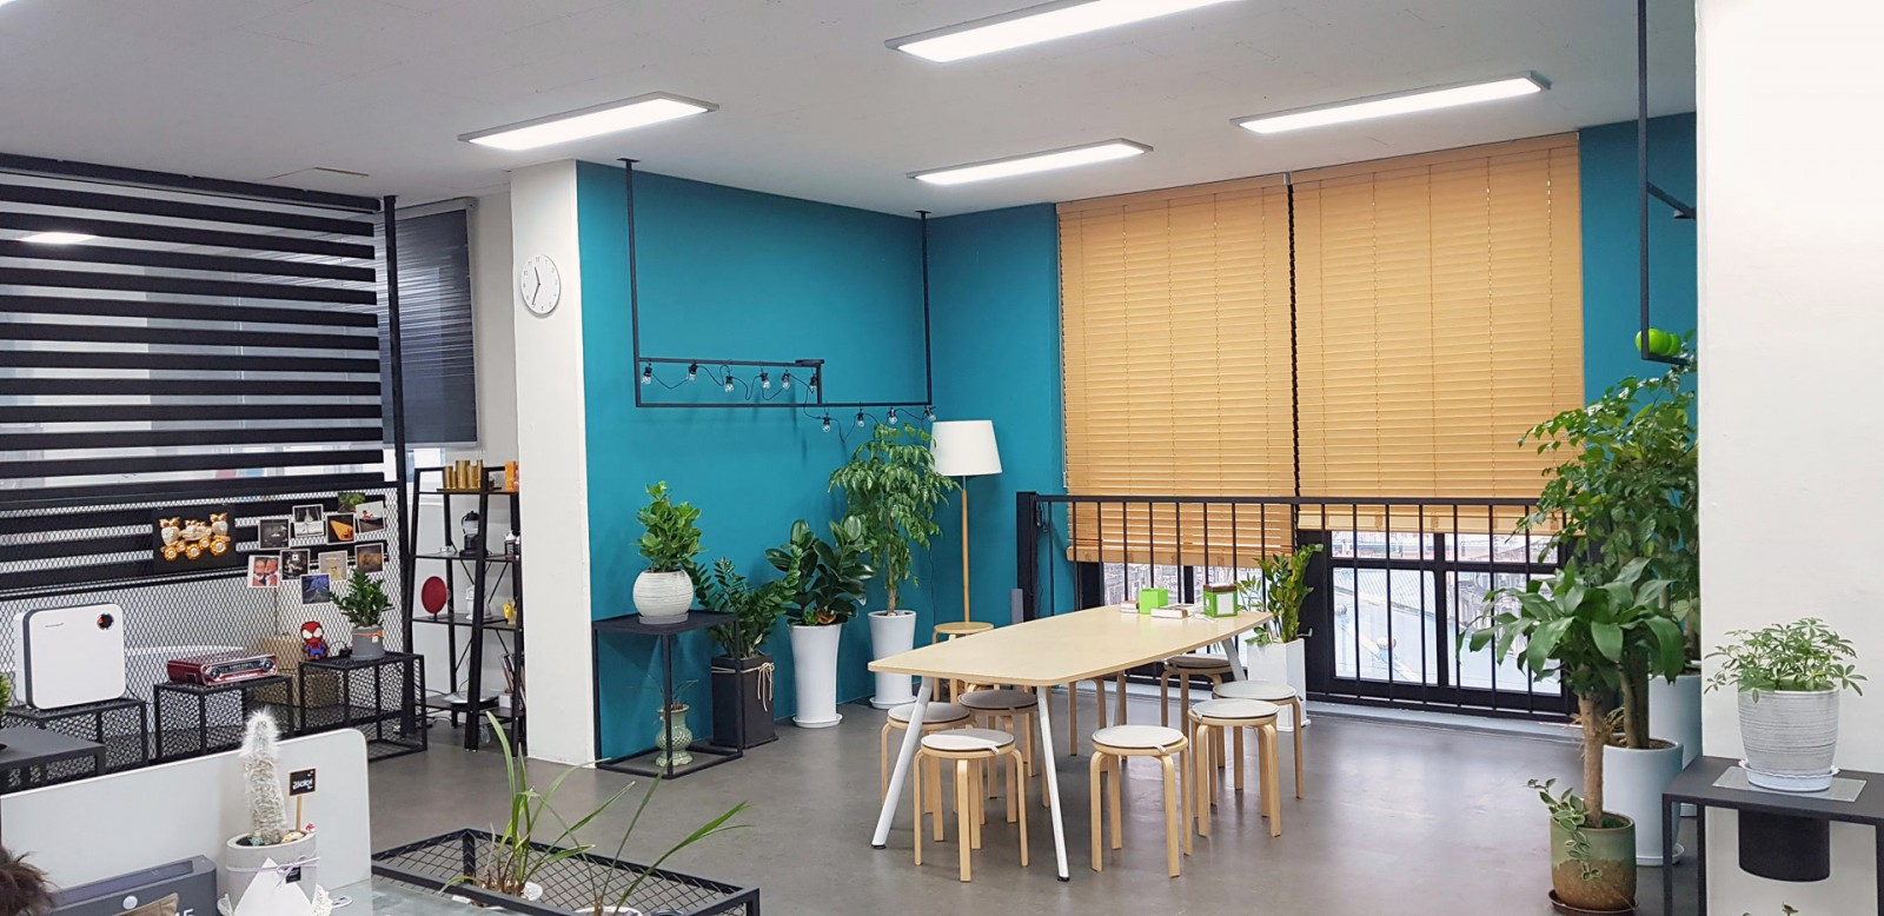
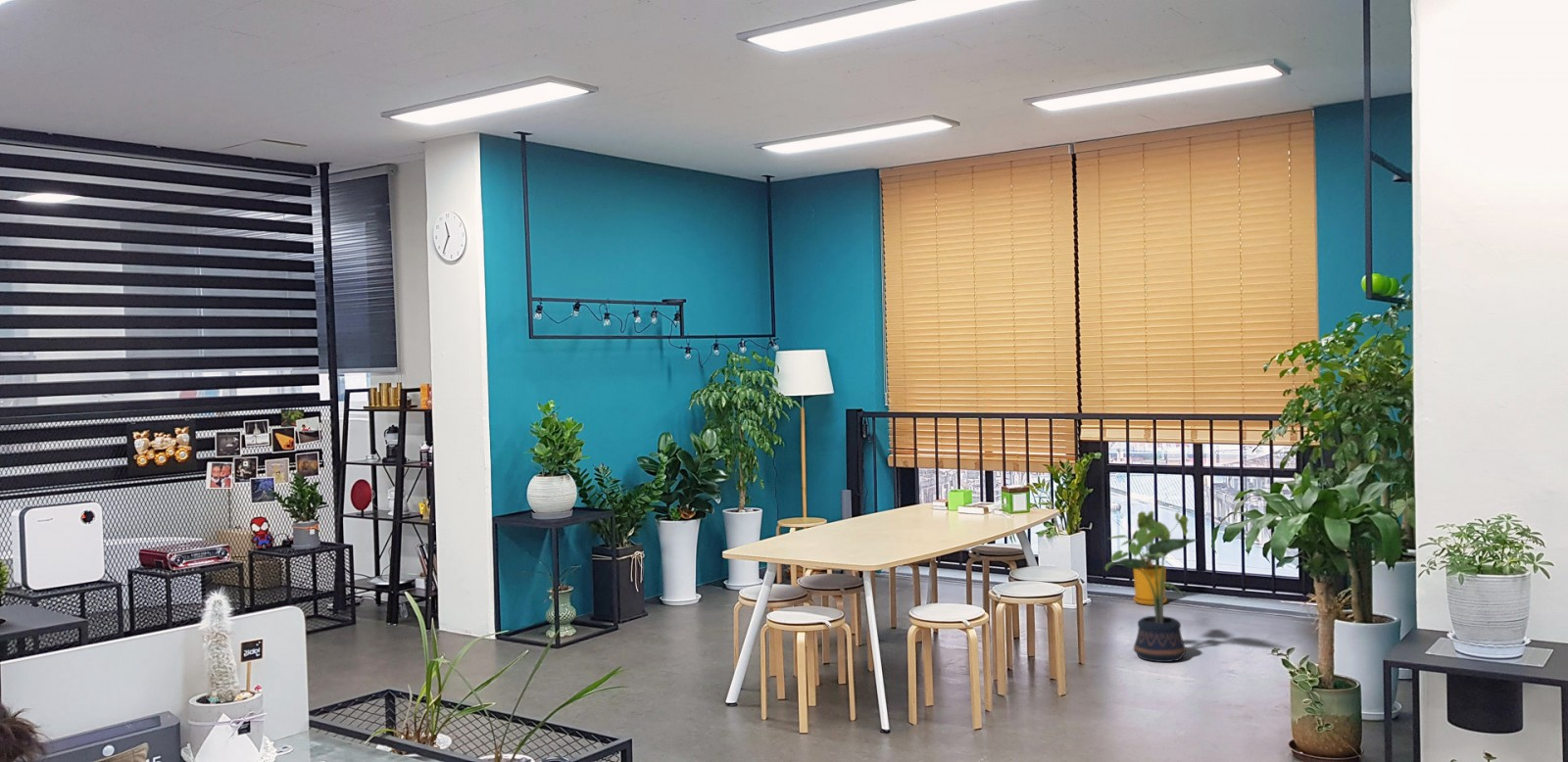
+ potted plant (1152, 594)
+ house plant (1147, 557)
